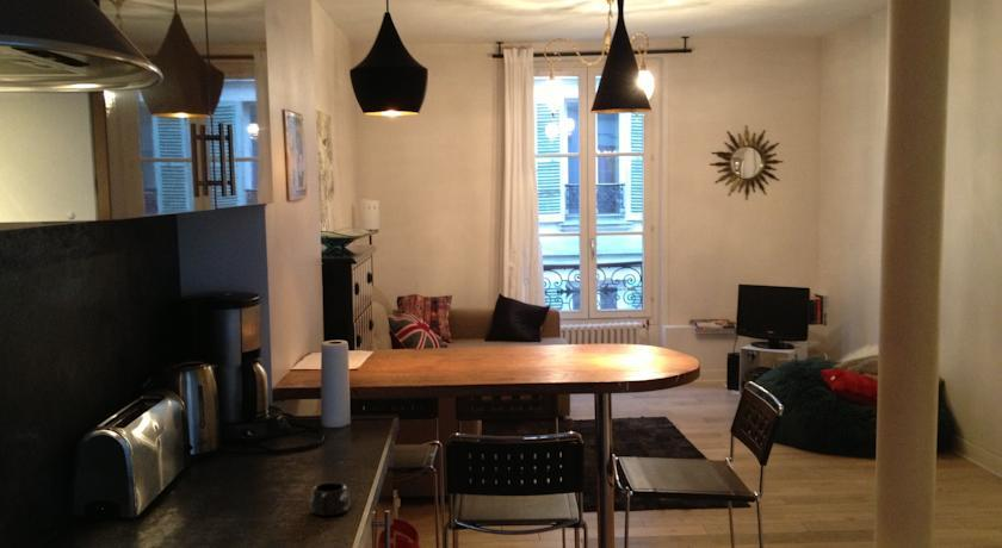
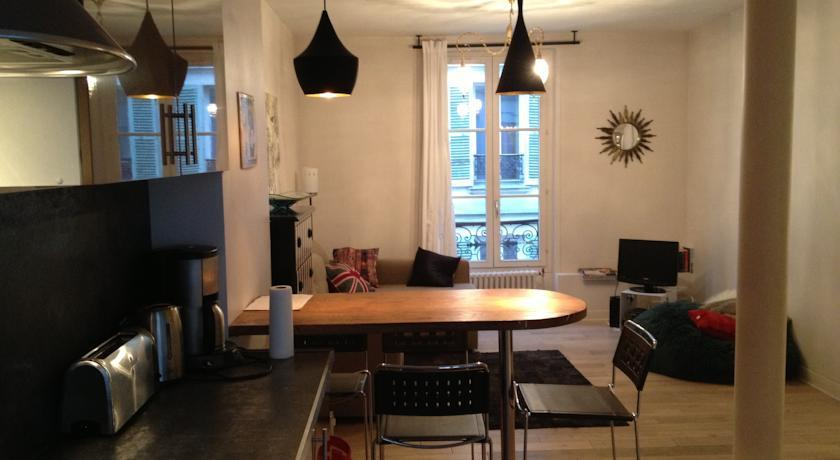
- mug (328, 500)
